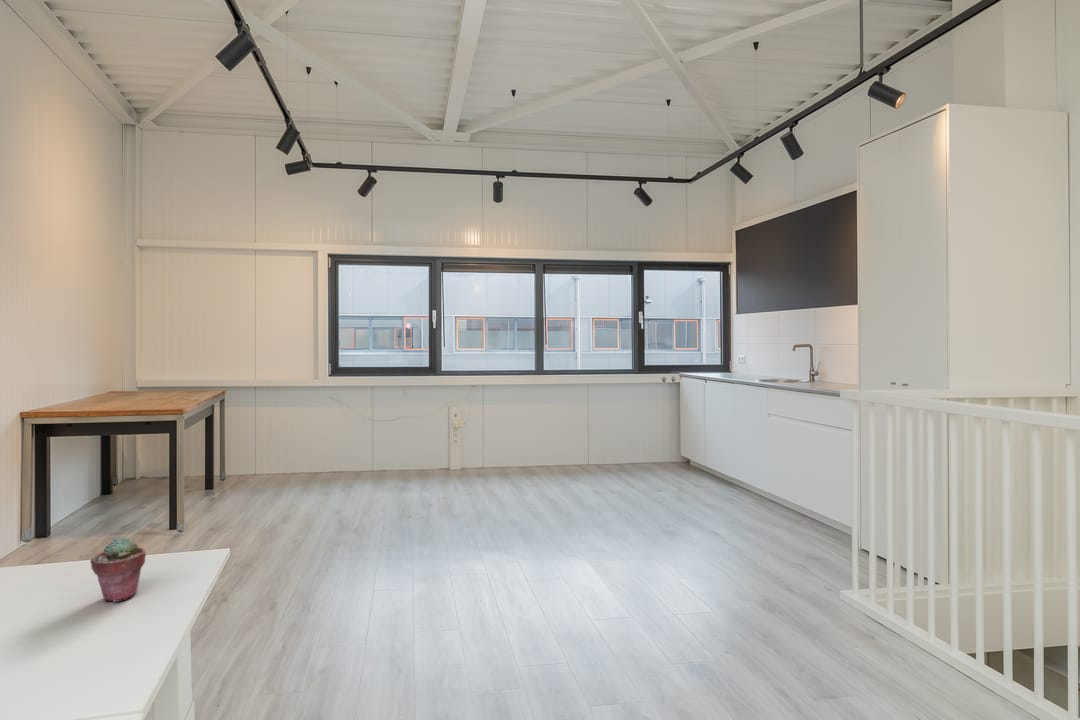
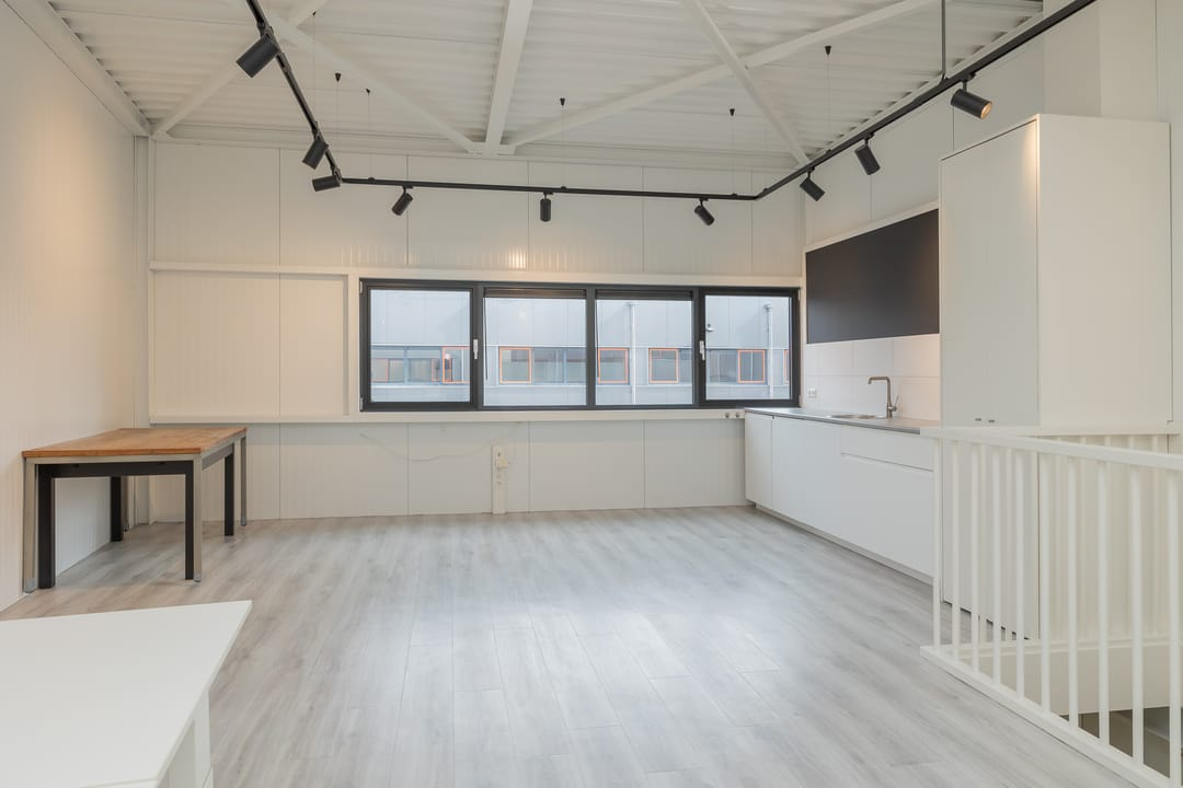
- potted succulent (119, 566)
